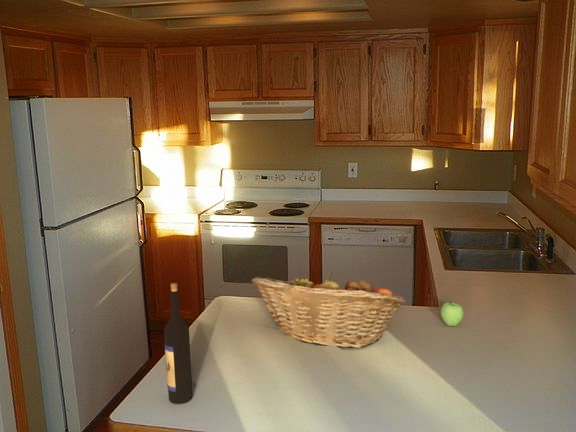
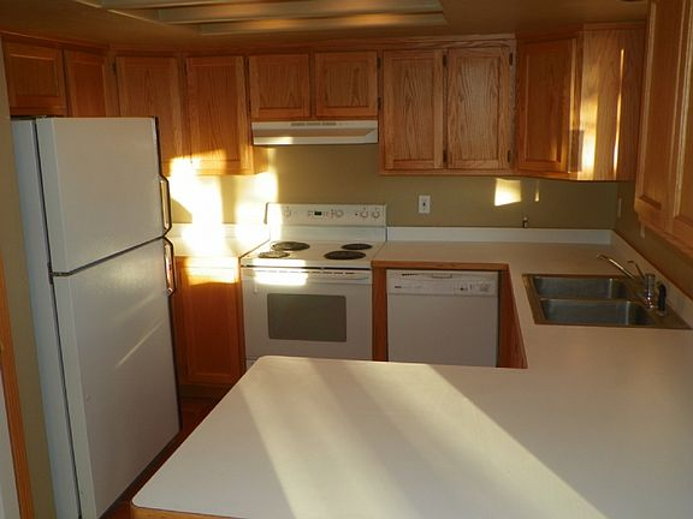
- wine bottle (177, 342)
- fruit basket (326, 301)
- apple (451, 313)
